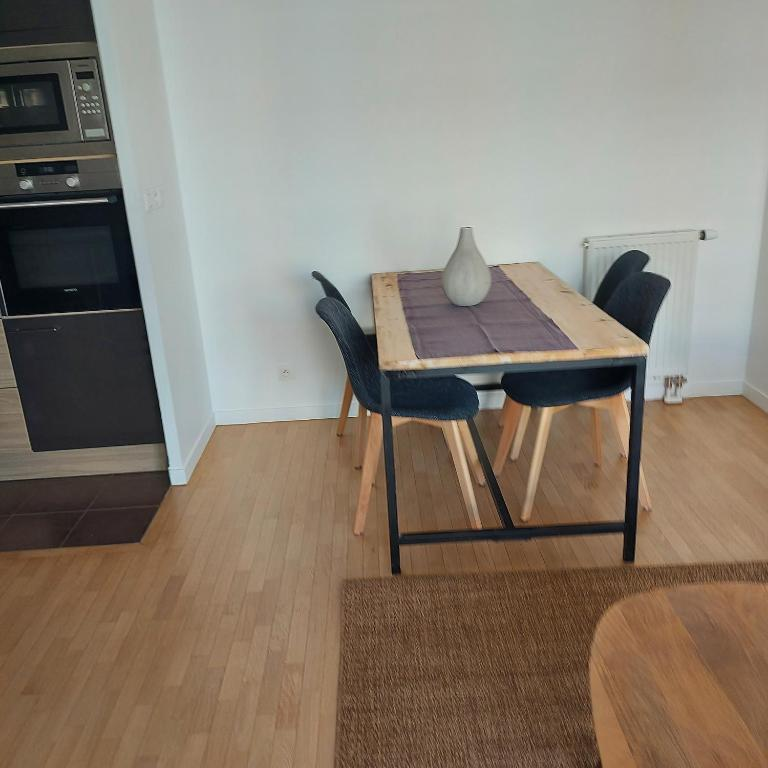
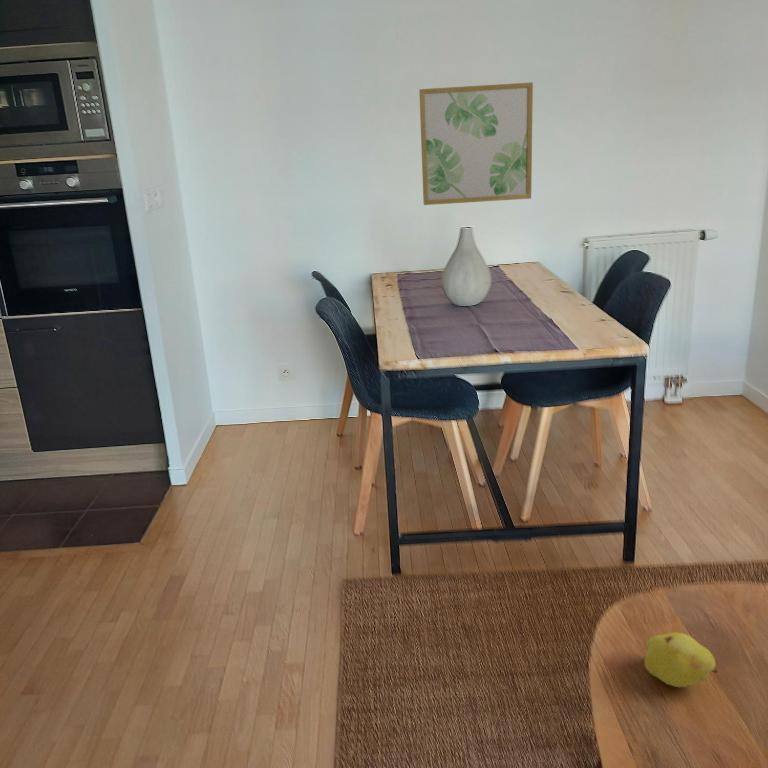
+ fruit (680, 660)
+ wall art (476, 145)
